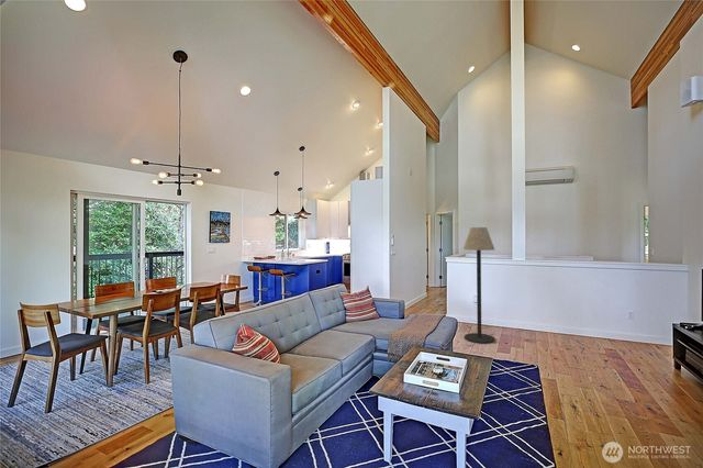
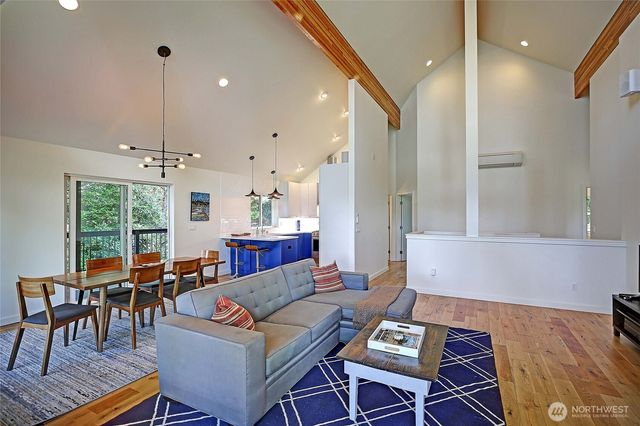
- floor lamp (479, 282)
